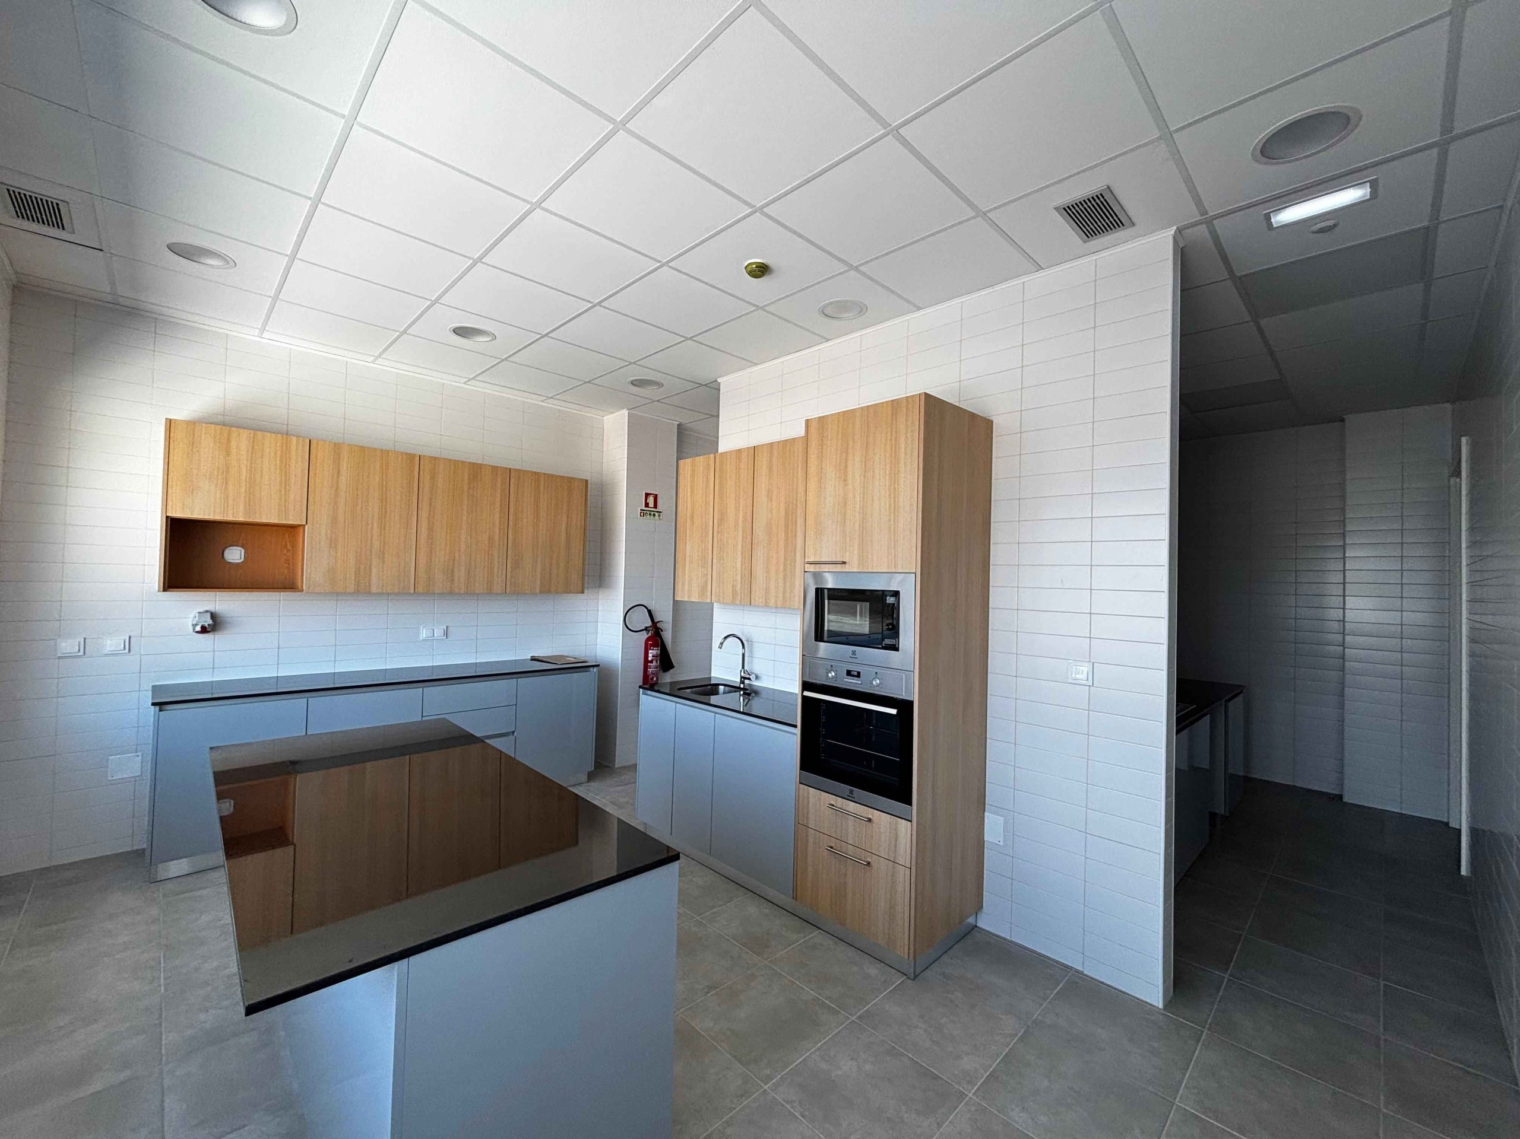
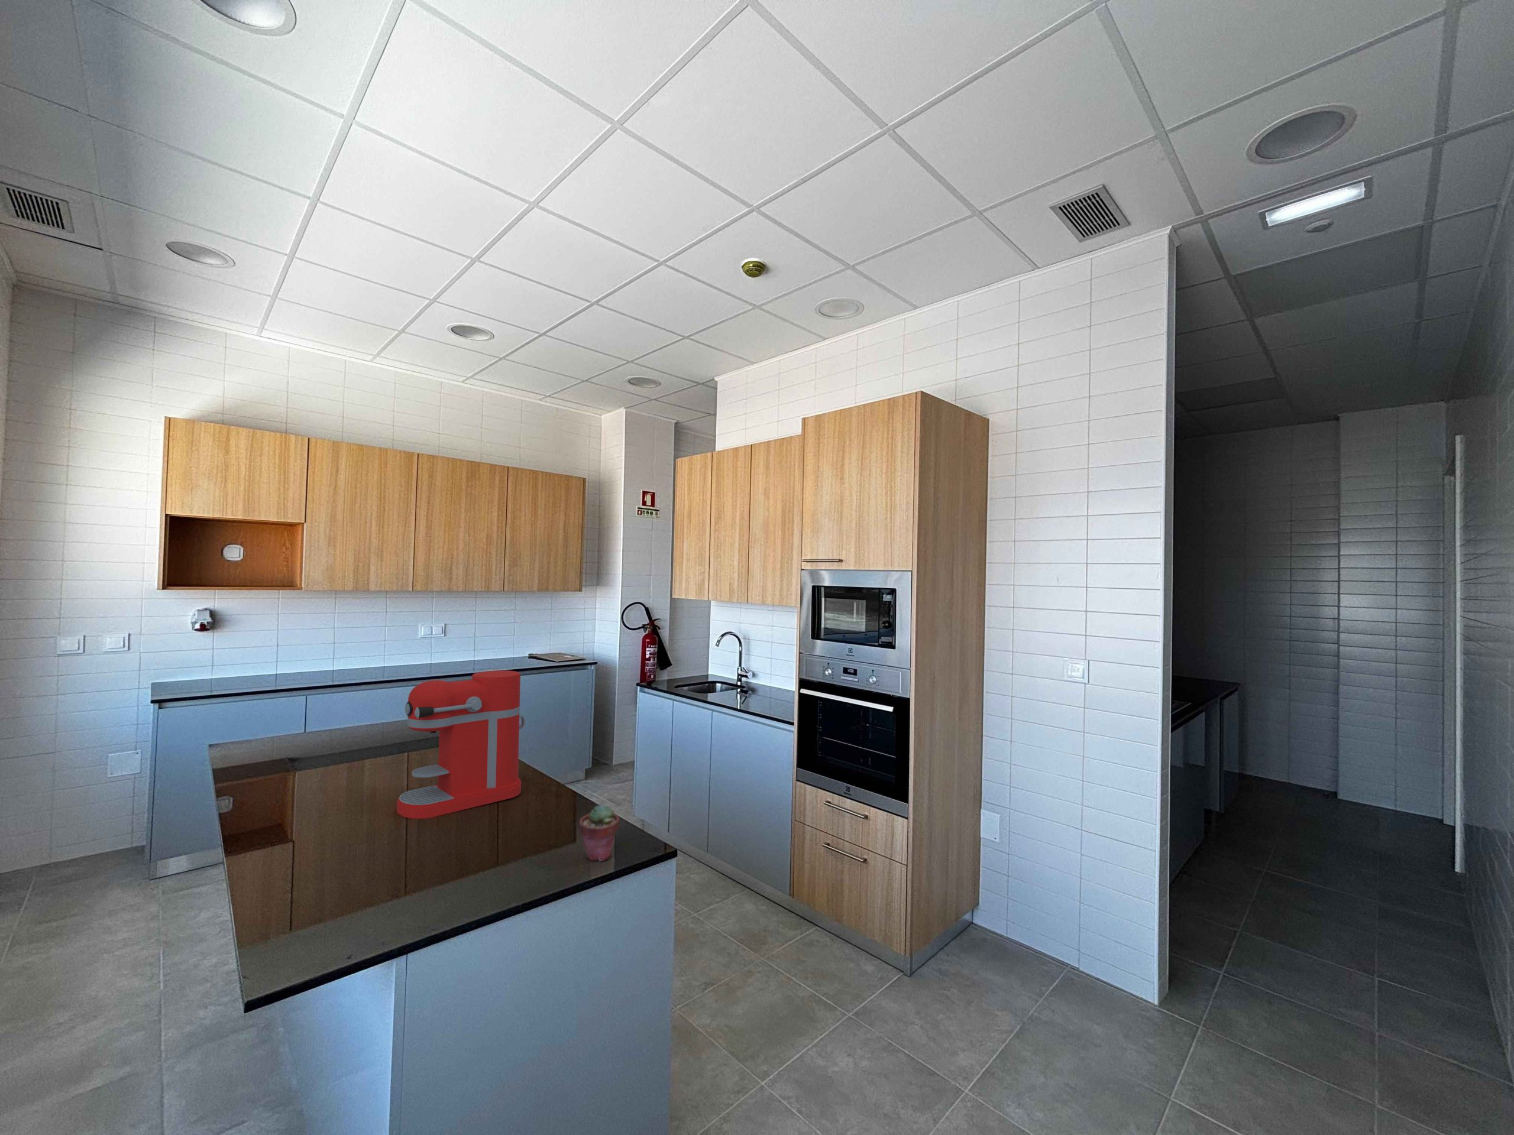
+ potted succulent (600, 830)
+ coffee maker (461, 739)
